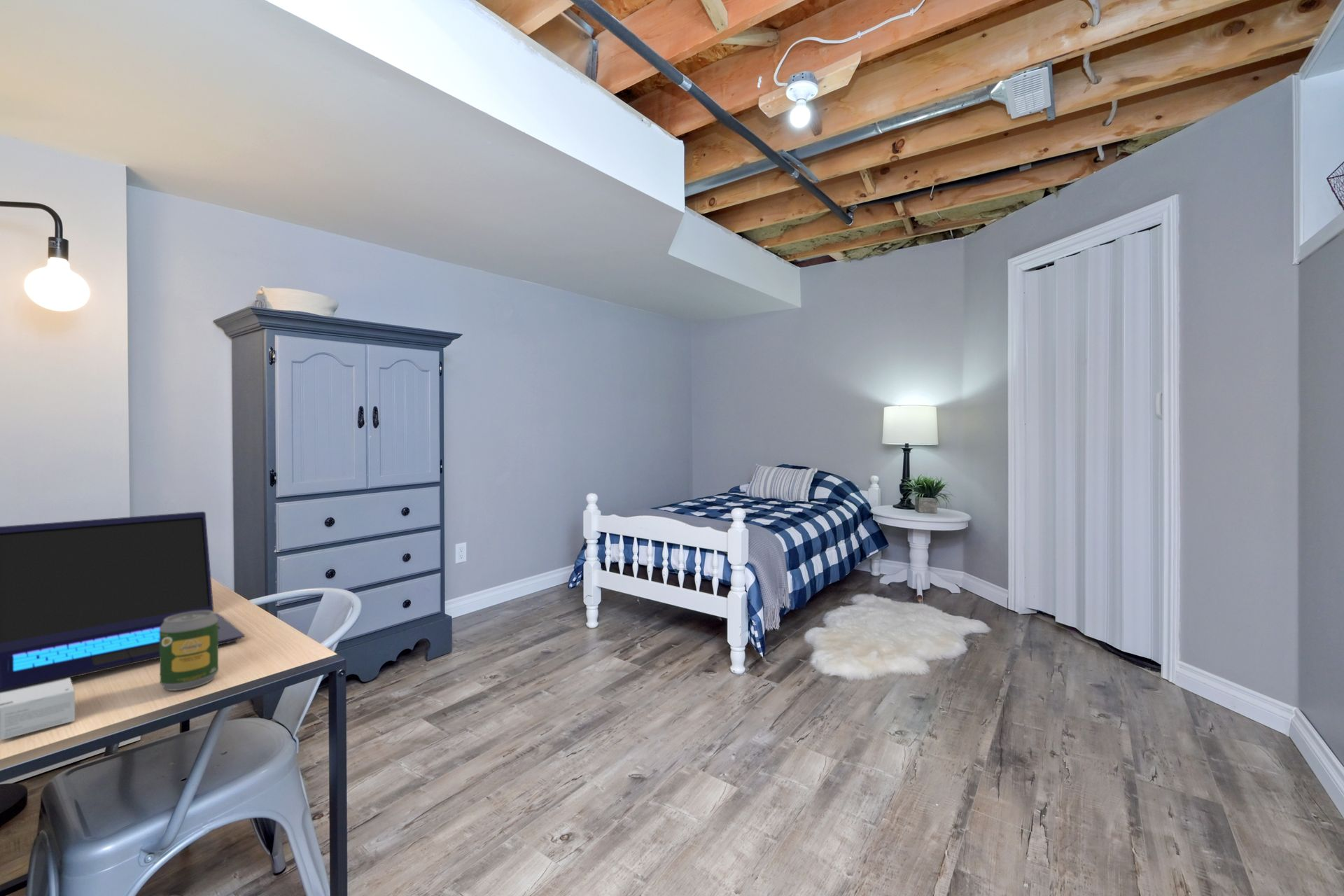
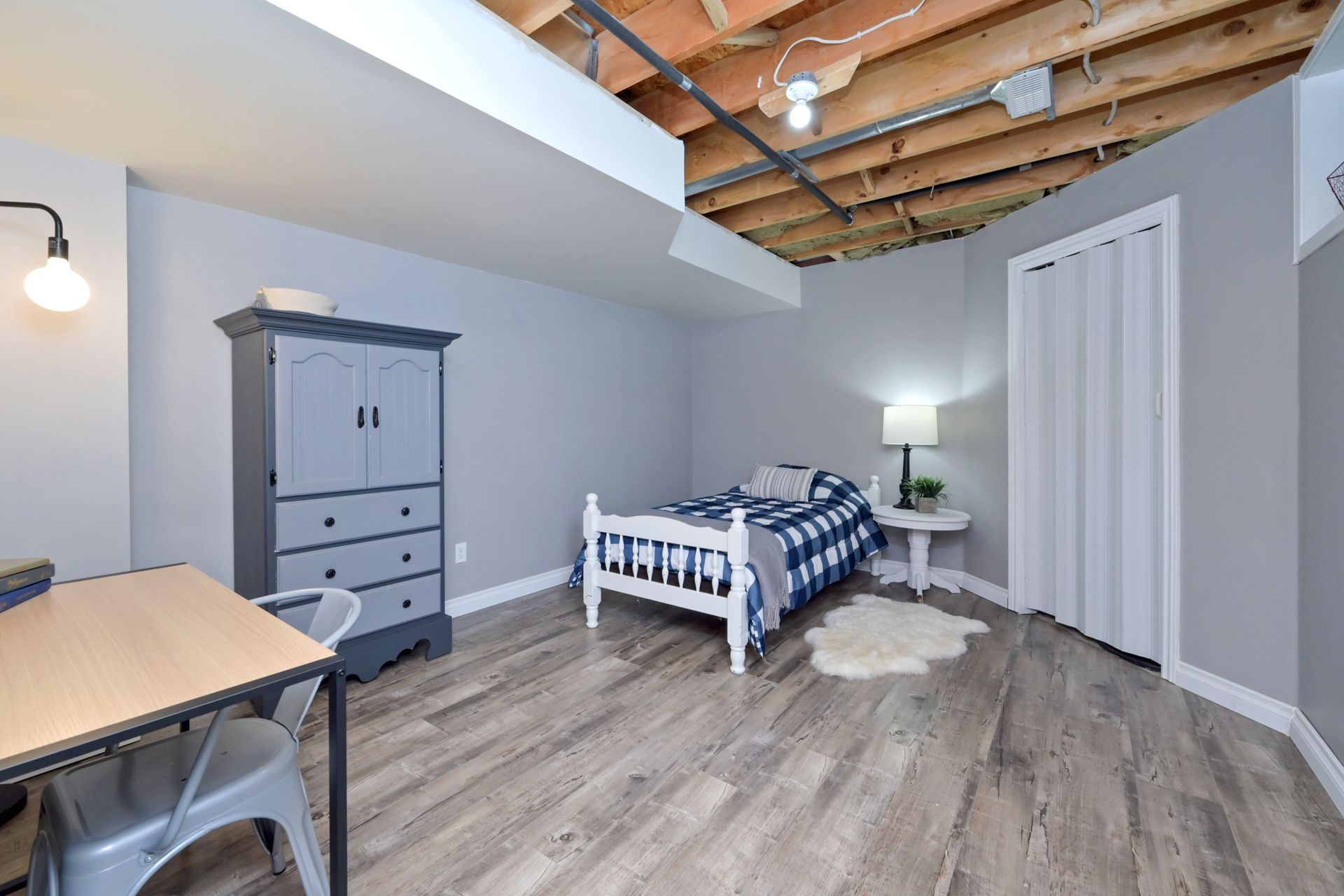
- laptop (120, 584)
- small box (37, 707)
- soda can (190, 649)
